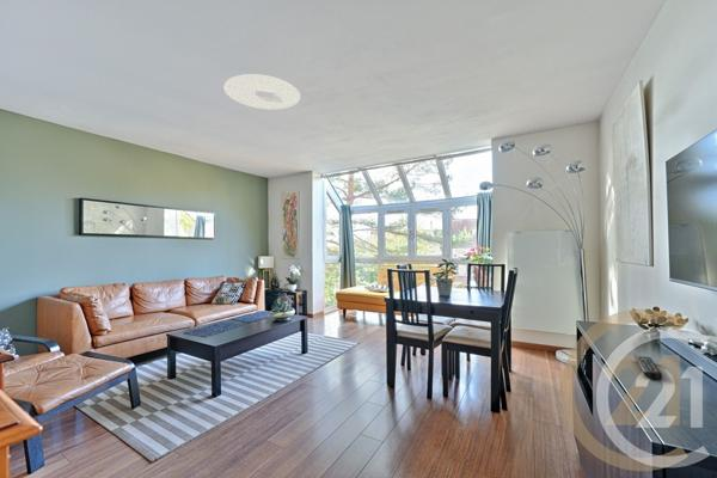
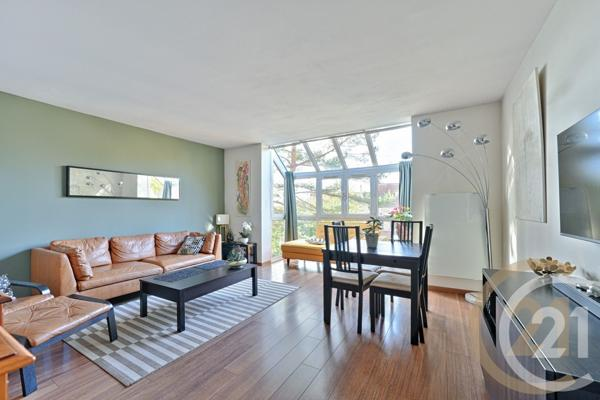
- remote control (646, 366)
- ceiling light (263, 90)
